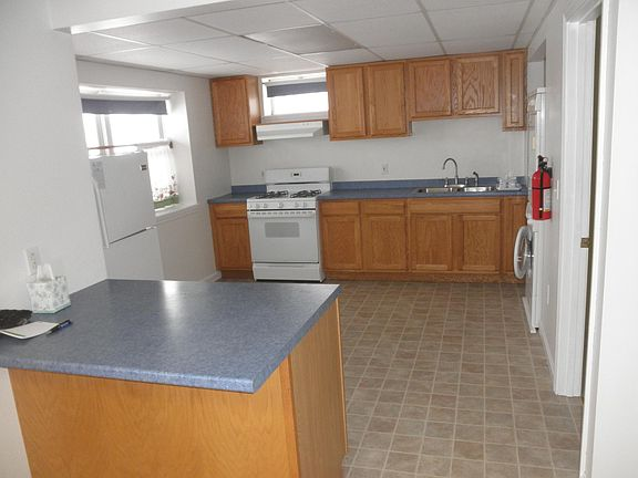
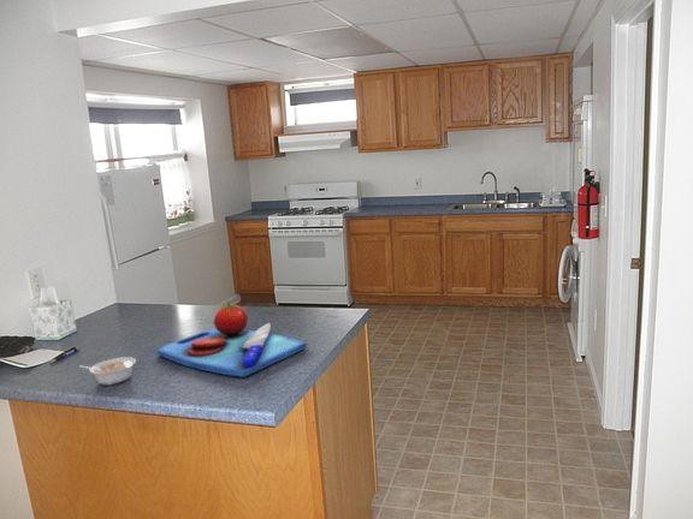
+ chopping board (233, 327)
+ legume (112, 371)
